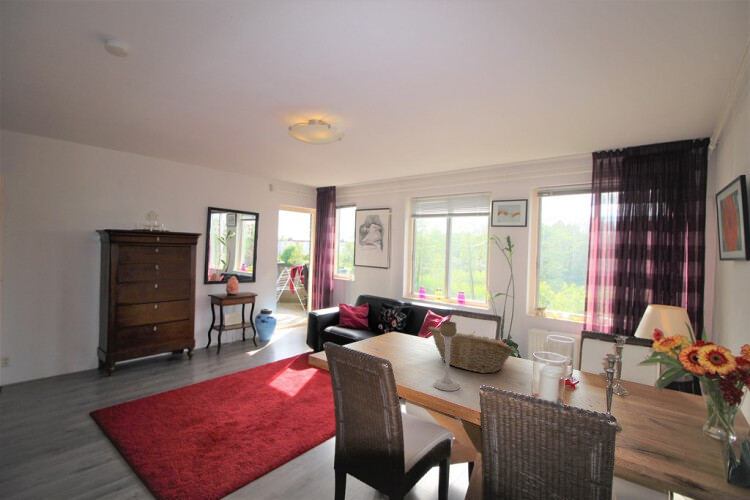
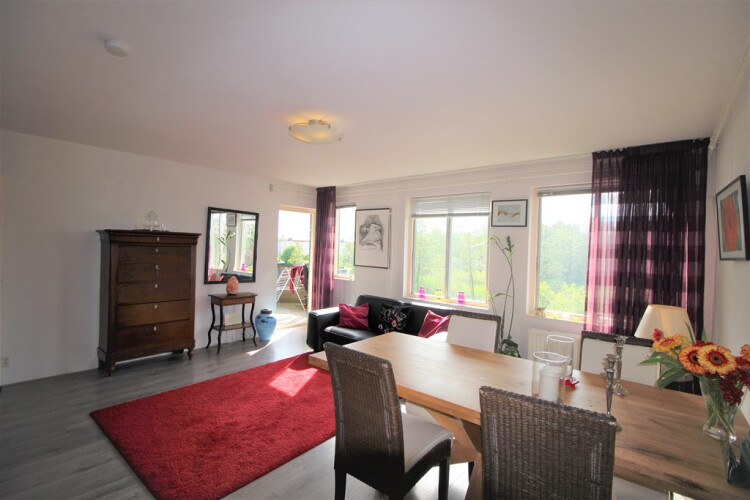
- candle holder (447, 354)
- fruit basket (469, 345)
